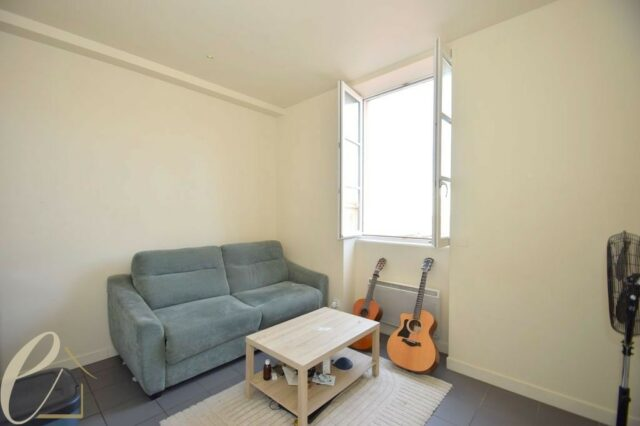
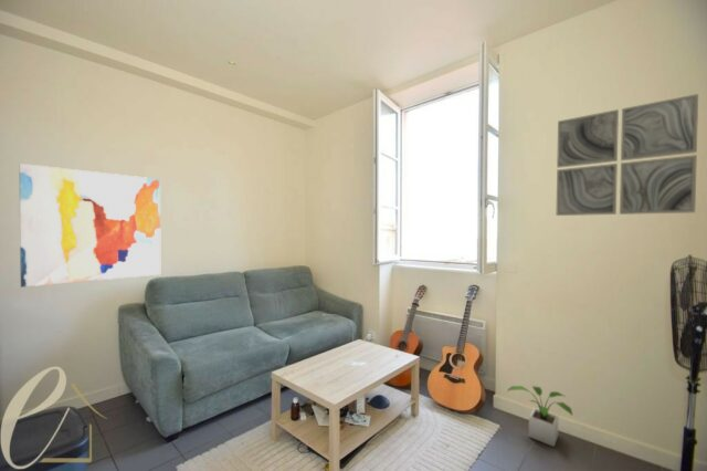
+ potted plant (540, 412)
+ wall art (616, 160)
+ wall art (98, 226)
